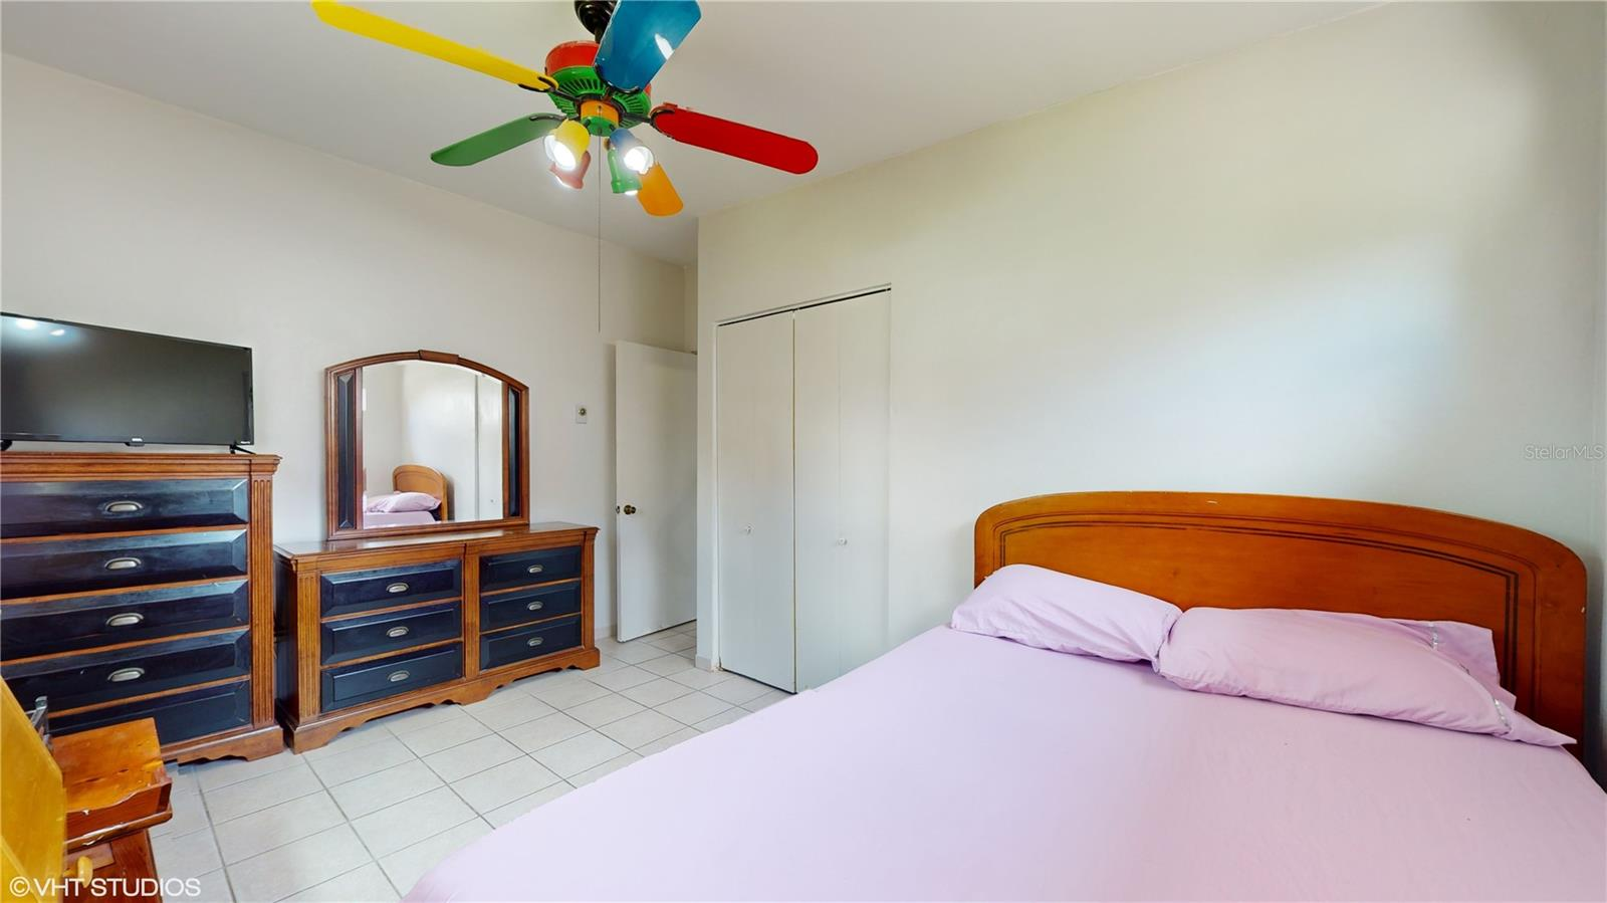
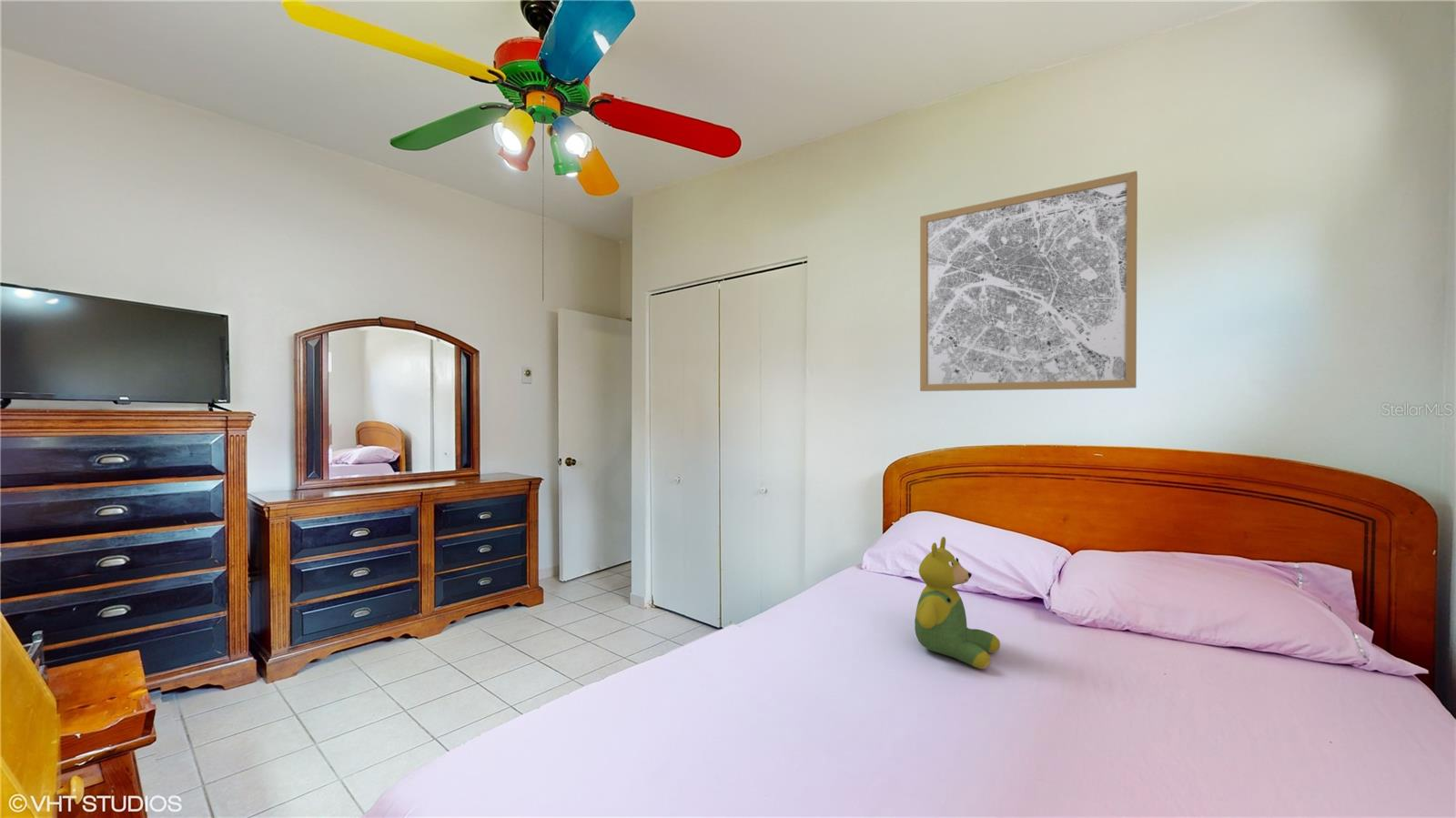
+ teddy bear (956, 597)
+ wall art (1017, 293)
